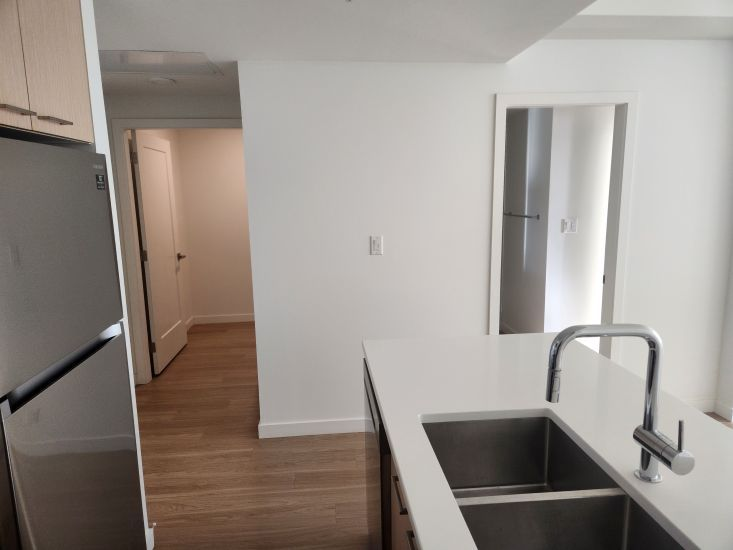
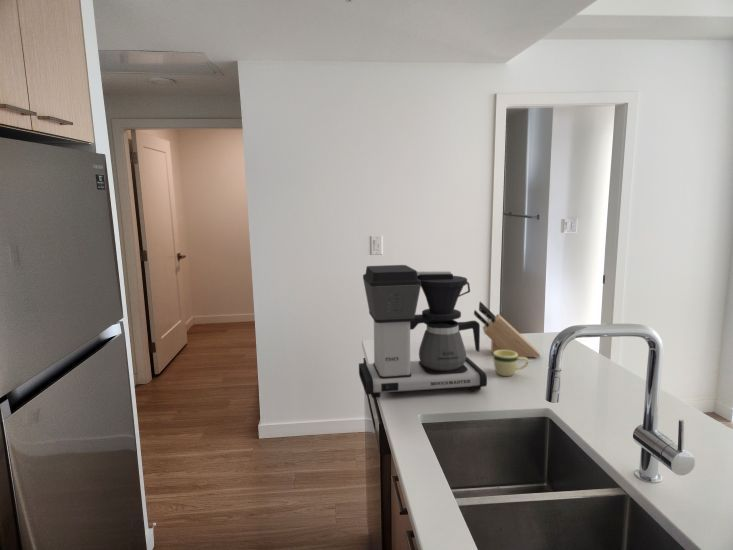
+ mug (510, 363)
+ coffee maker (419, 323)
+ knife block (506, 328)
